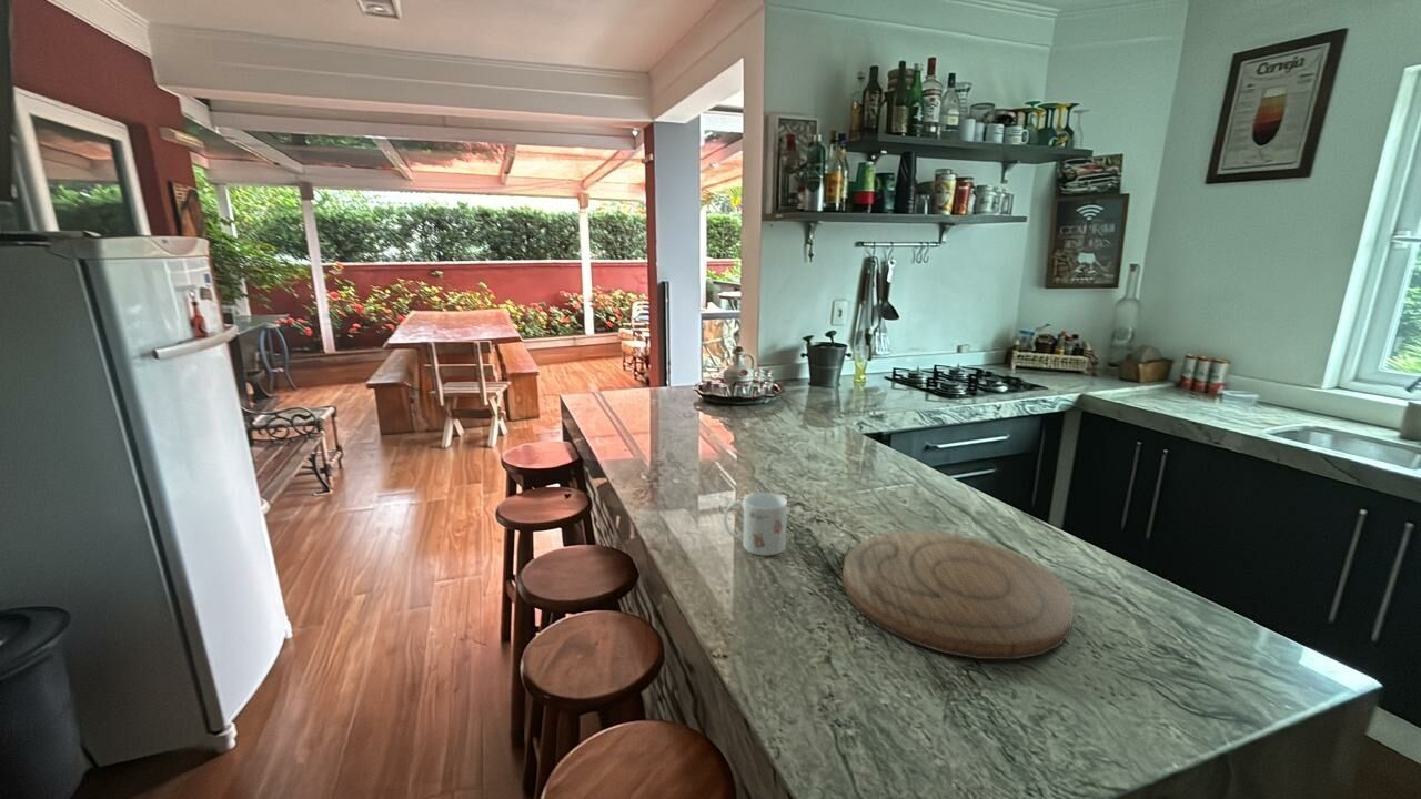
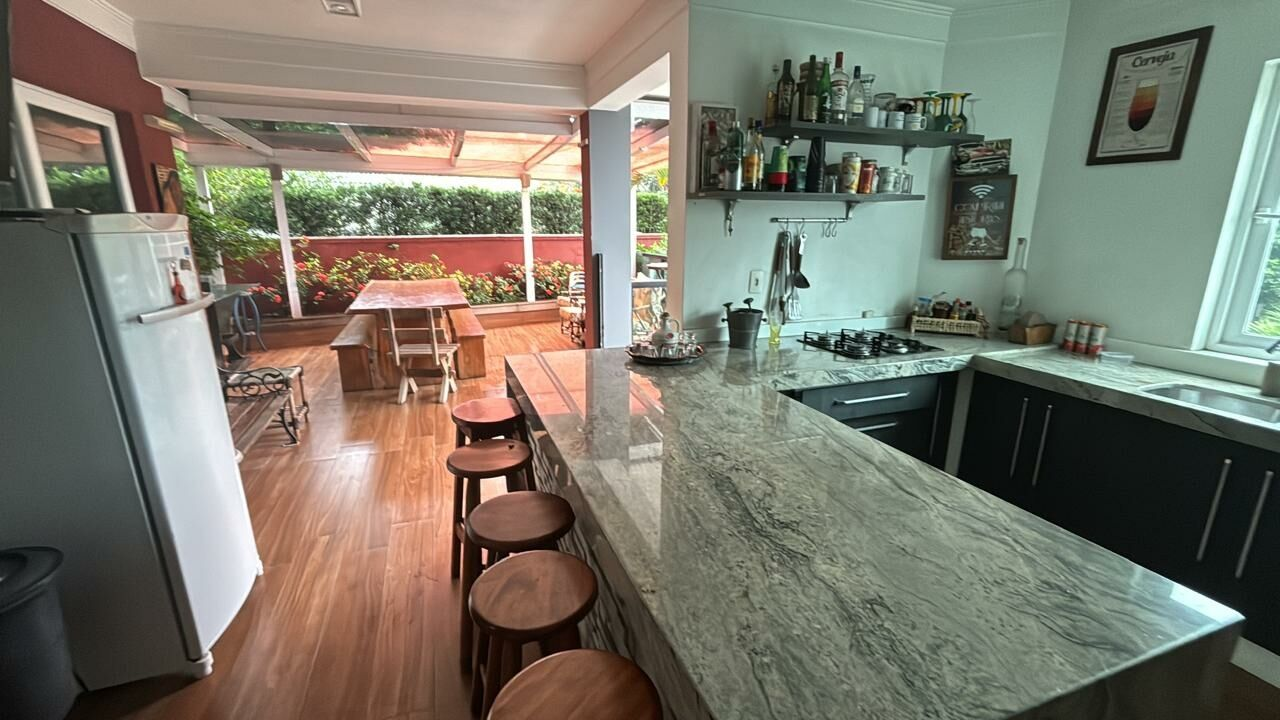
- mug (754, 522)
- cutting board (950, 584)
